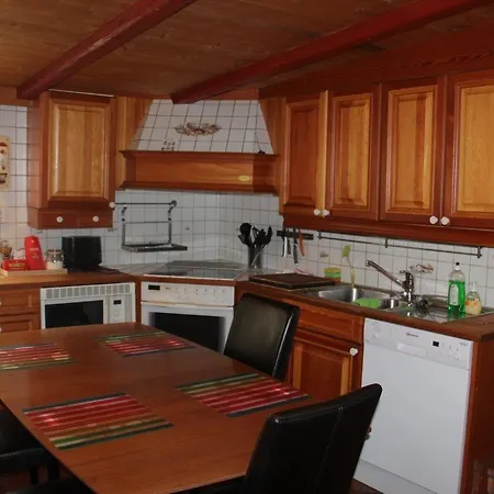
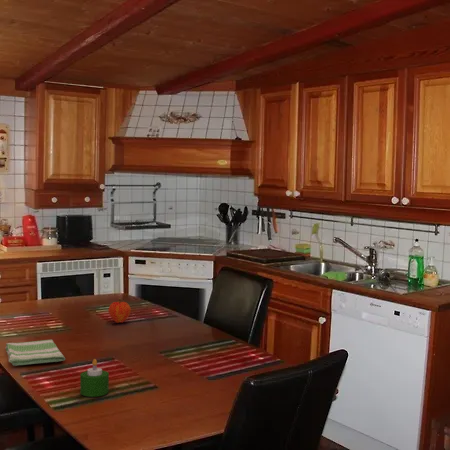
+ candle (94, 375)
+ fruit (119, 310)
+ dish towel (33, 351)
